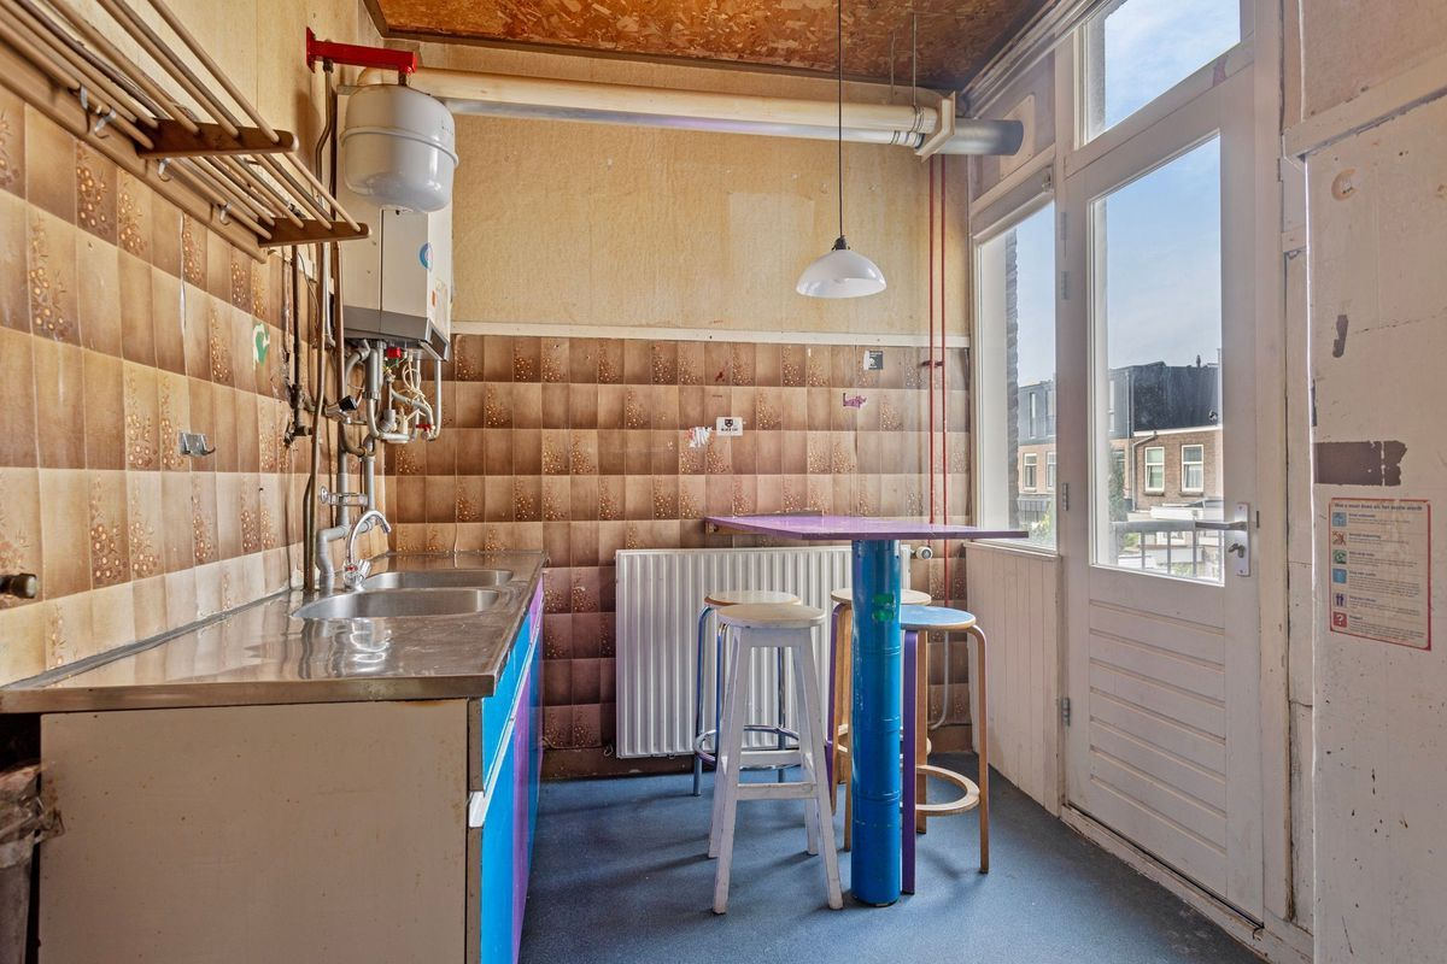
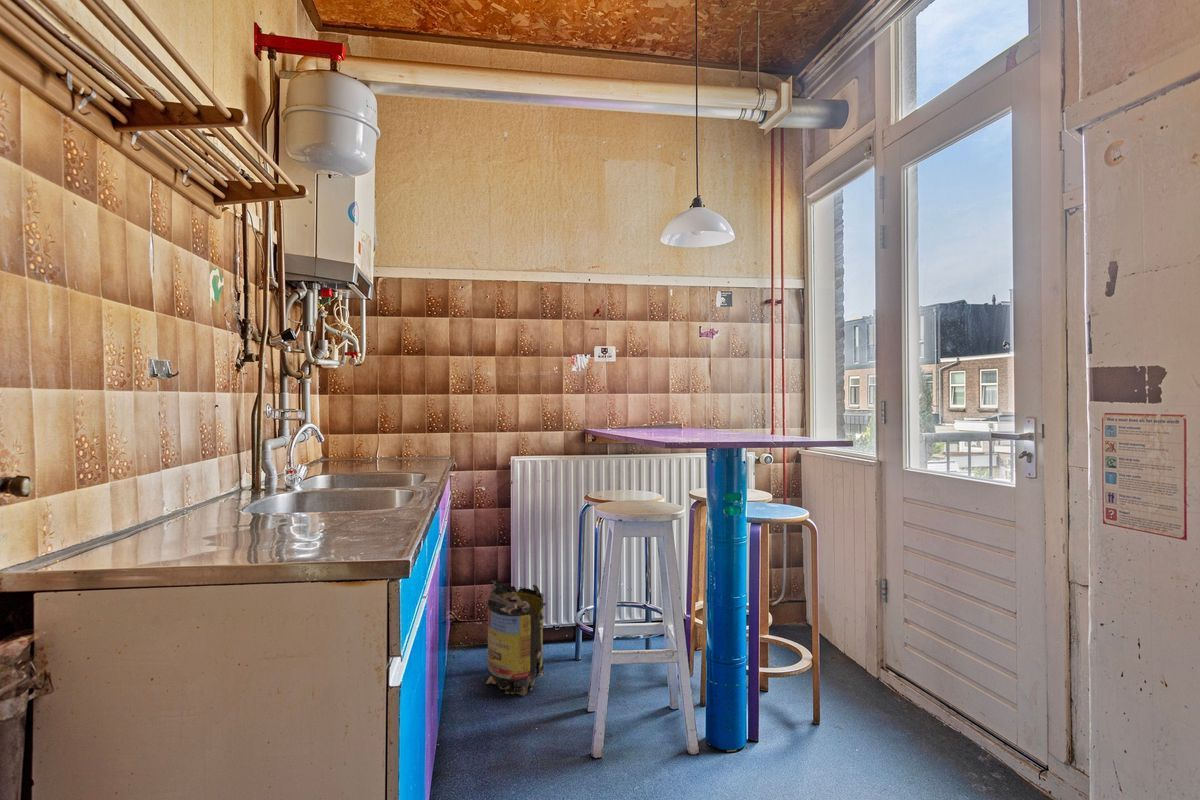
+ trash can (518, 635)
